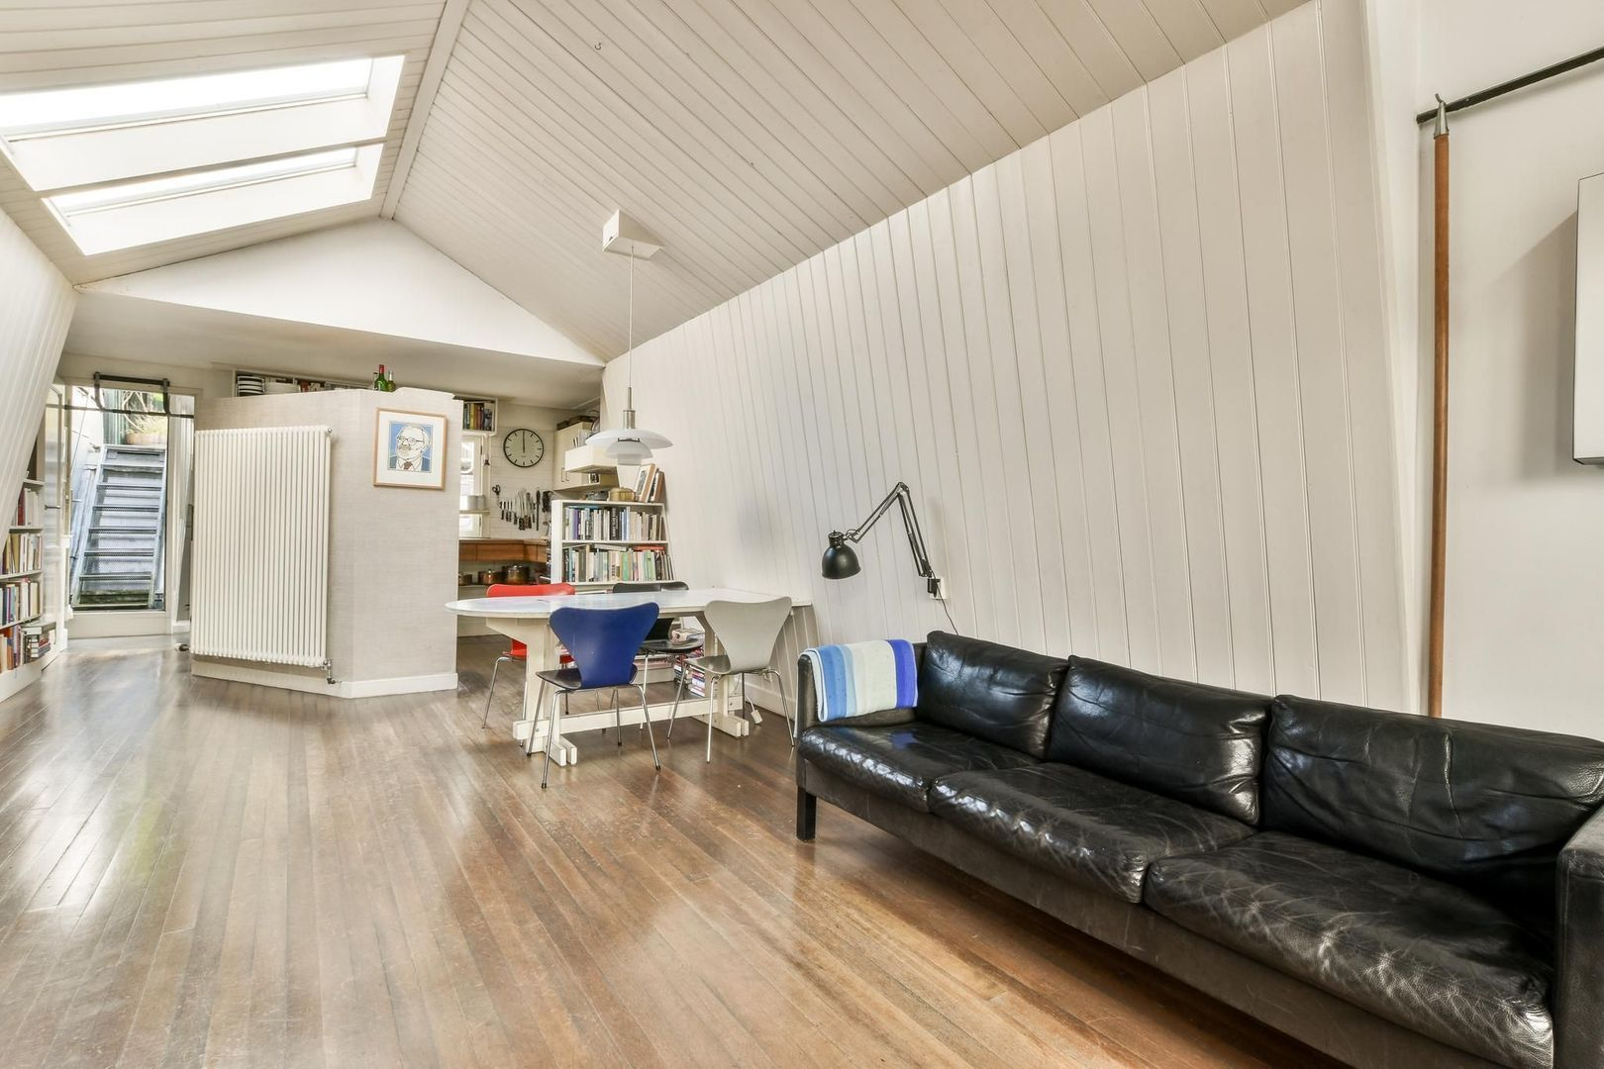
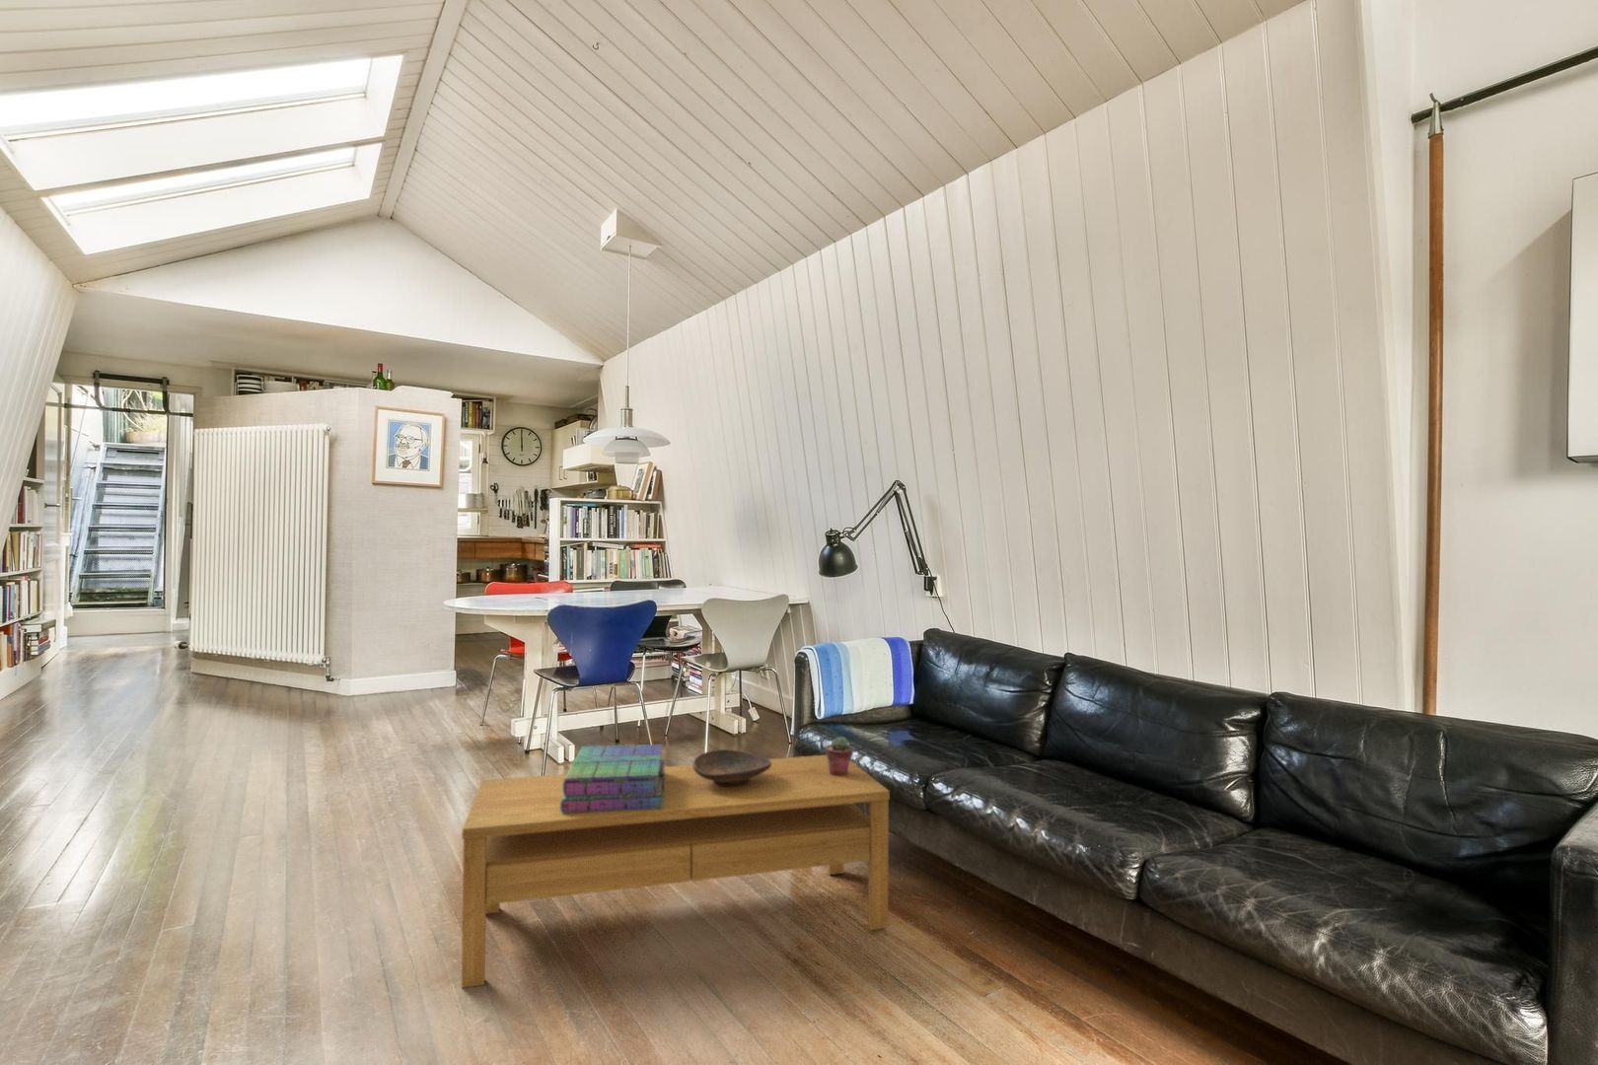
+ decorative bowl (732, 769)
+ coffee table (681, 852)
+ stack of books (617, 774)
+ potted succulent (838, 755)
